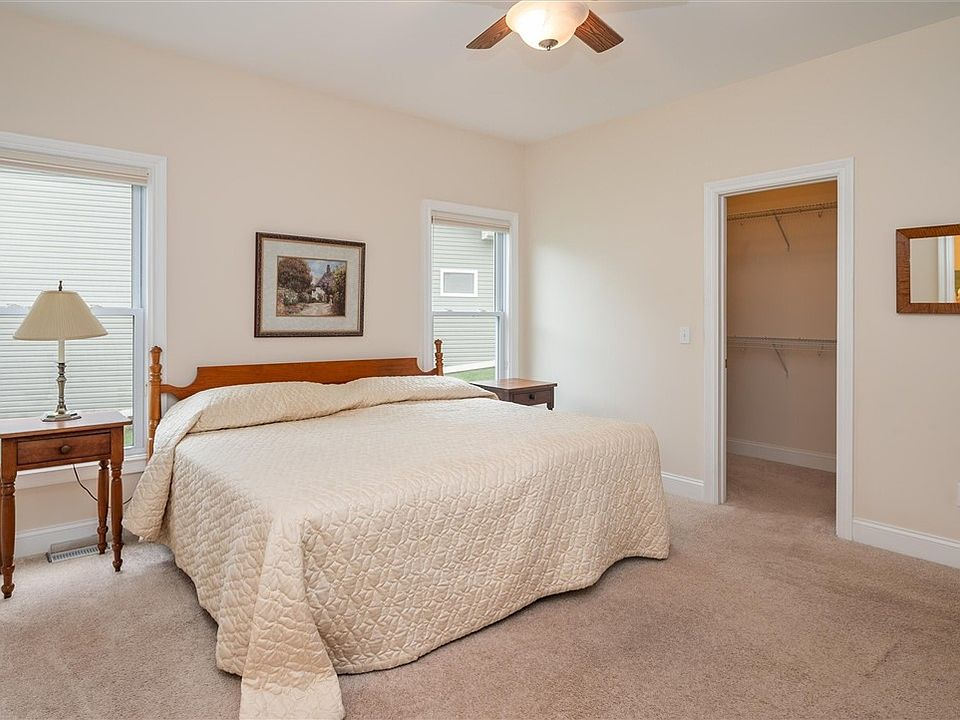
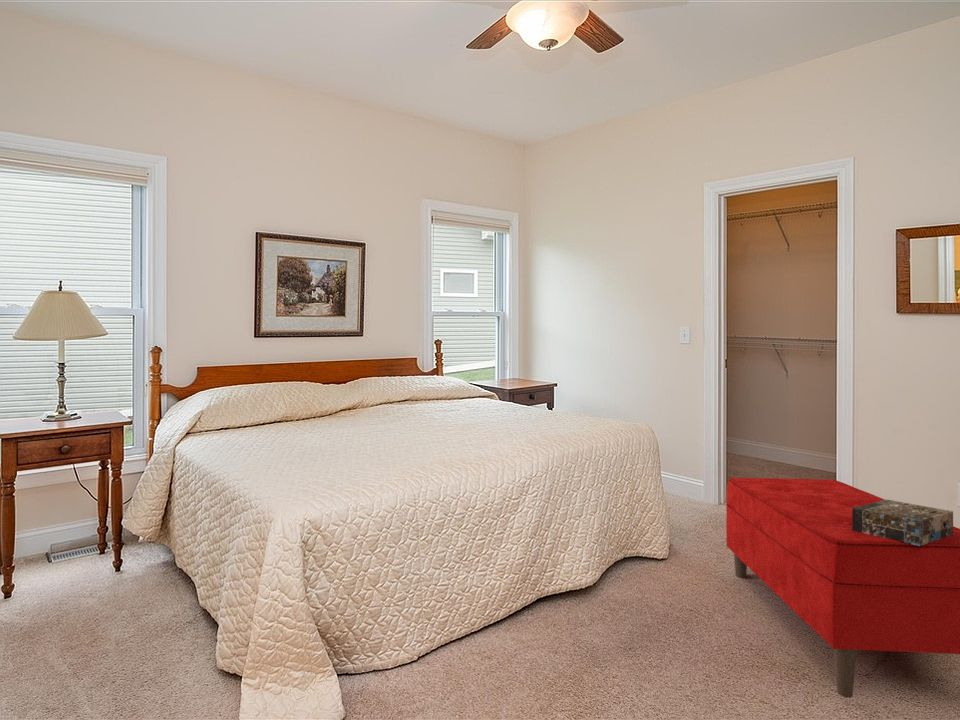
+ bench (834, 566)
+ decorative box (902, 520)
